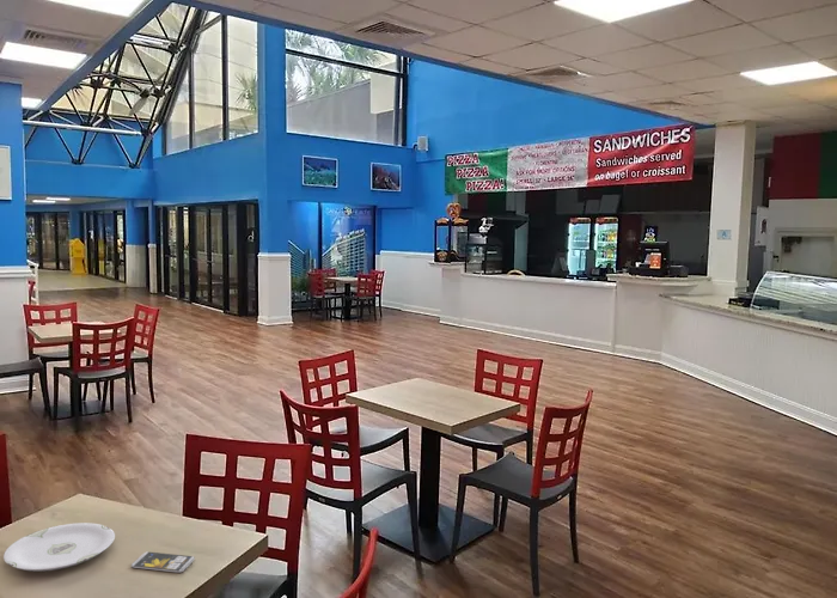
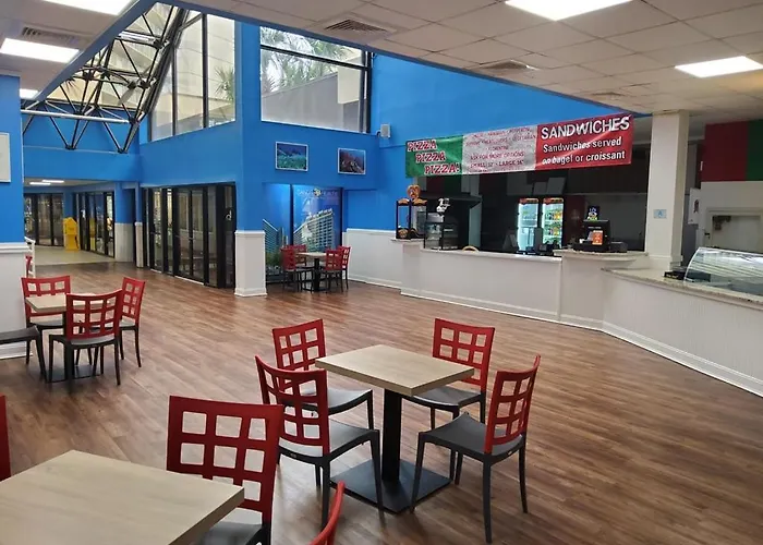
- plate (61, 548)
- smartphone (163, 561)
